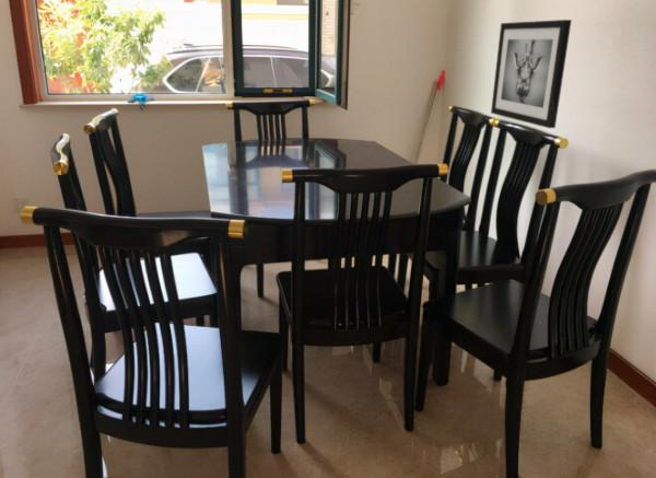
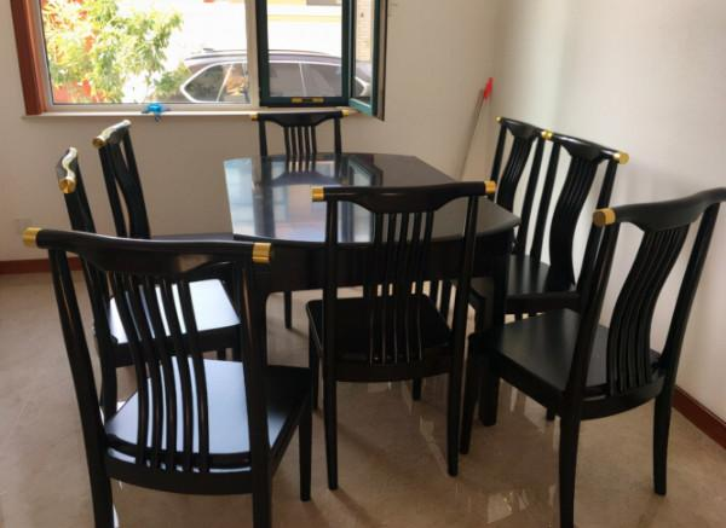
- wall art (526, 72)
